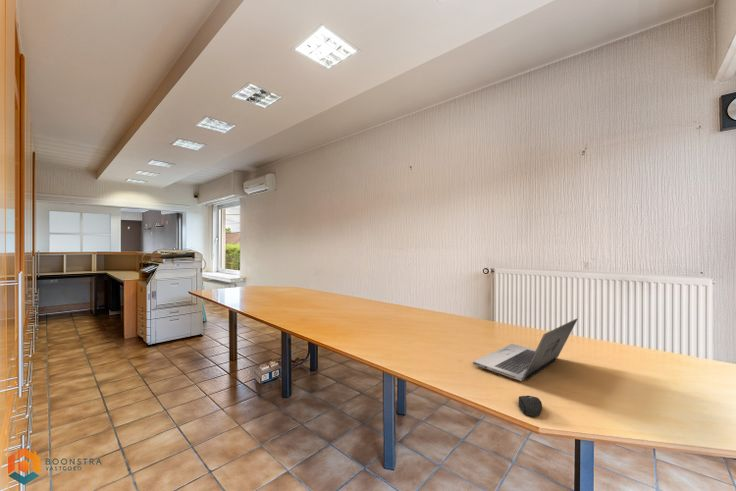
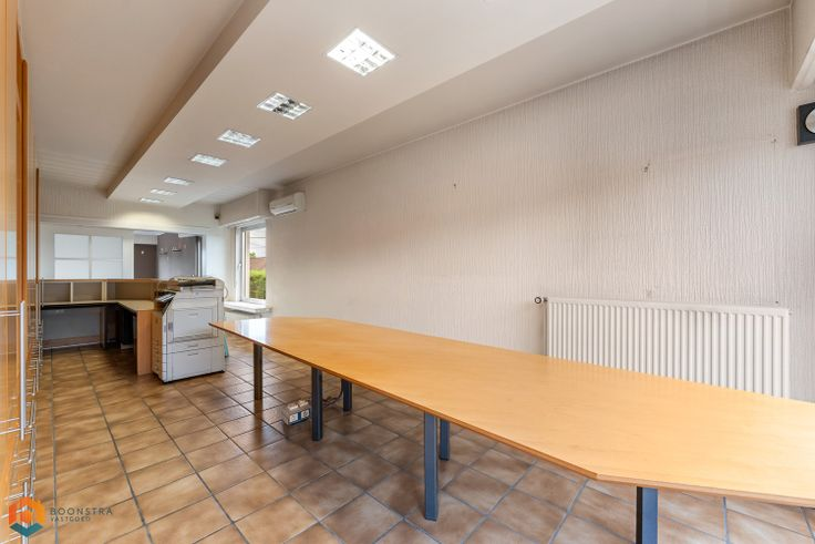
- laptop (522, 346)
- mouse (529, 403)
